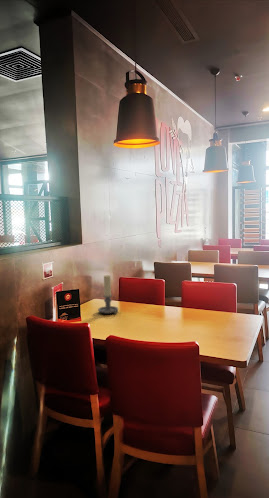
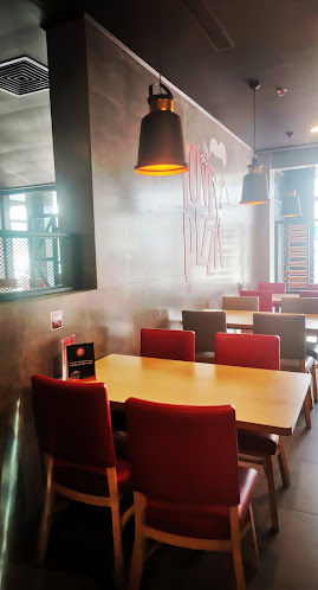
- candle holder (108, 293)
